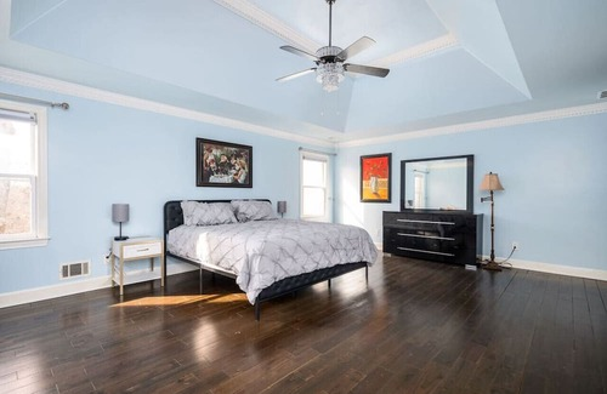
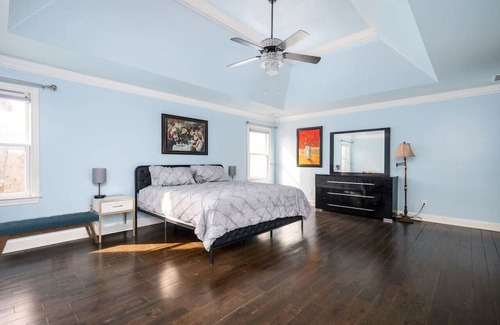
+ bench (50, 232)
